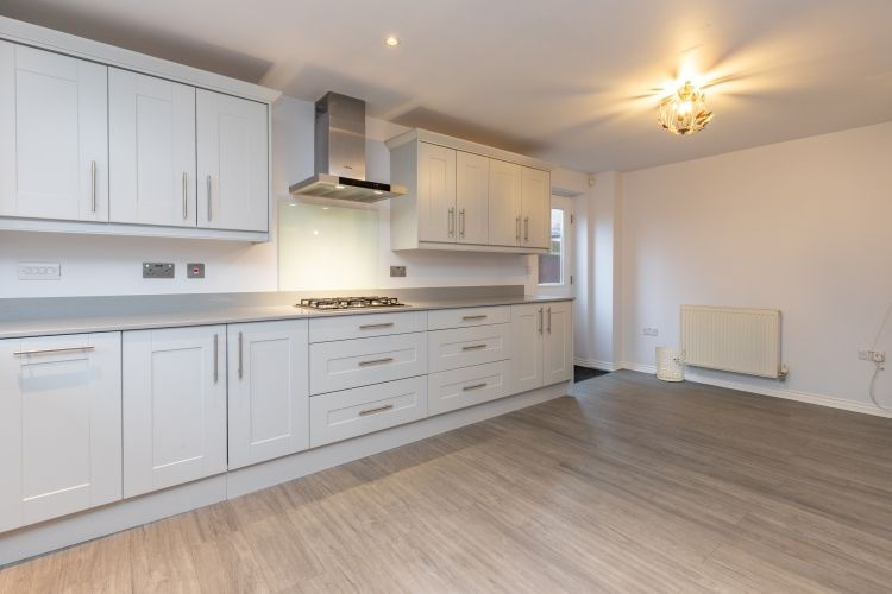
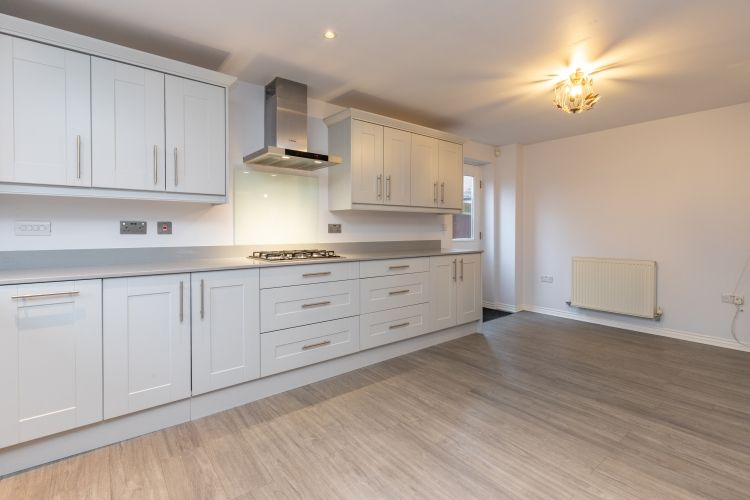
- waste bin (670, 364)
